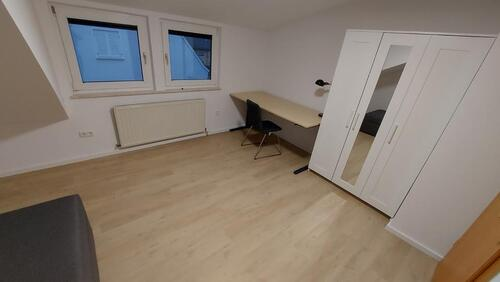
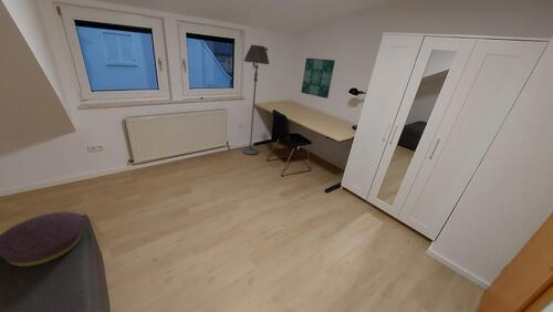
+ wall art (316, 77)
+ floor lamp (253, 103)
+ cushion (43, 233)
